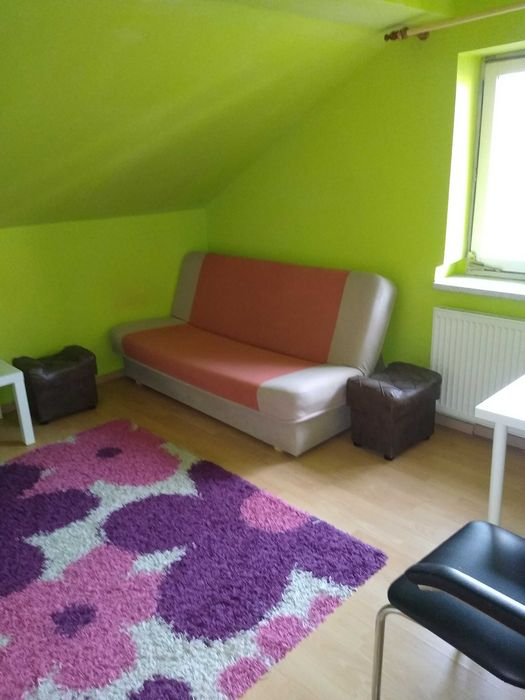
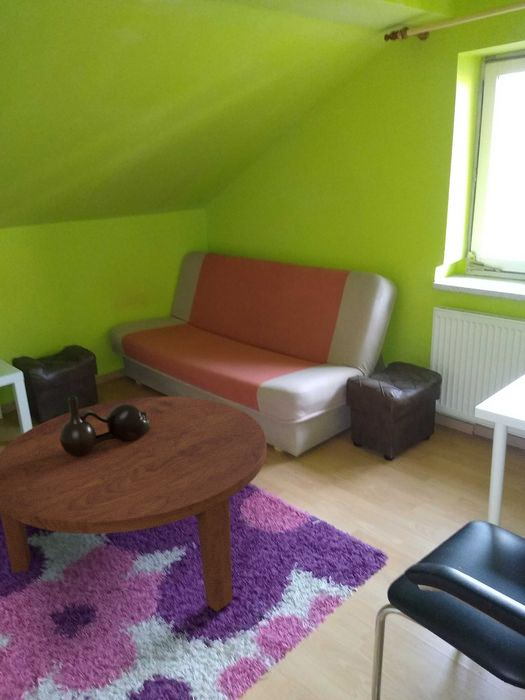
+ decorative vase (106, 418)
+ coffee table (140, 496)
